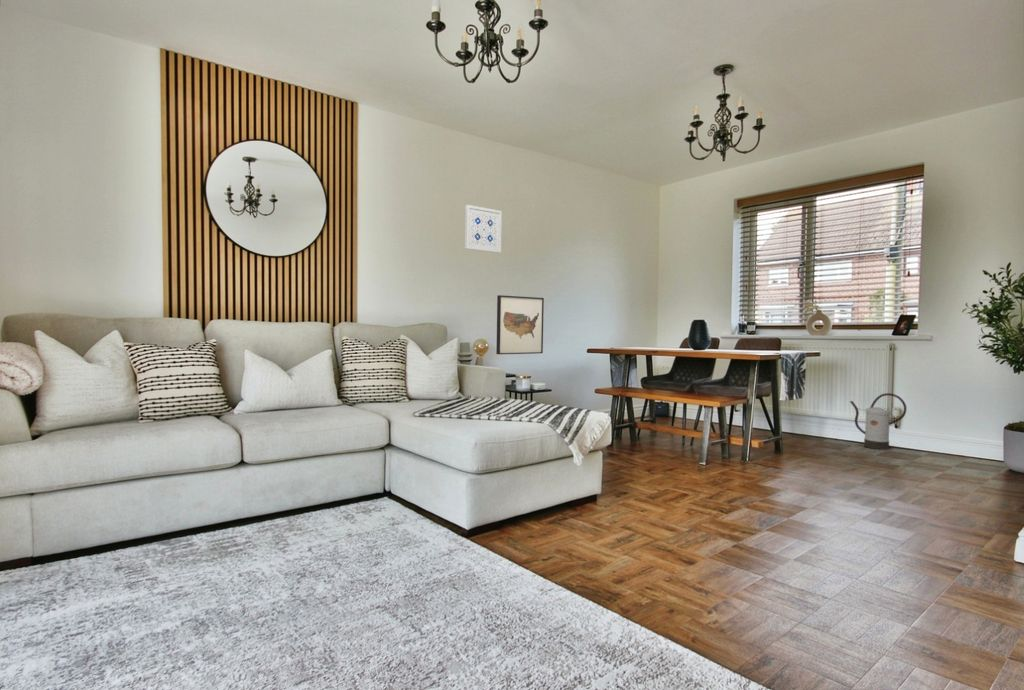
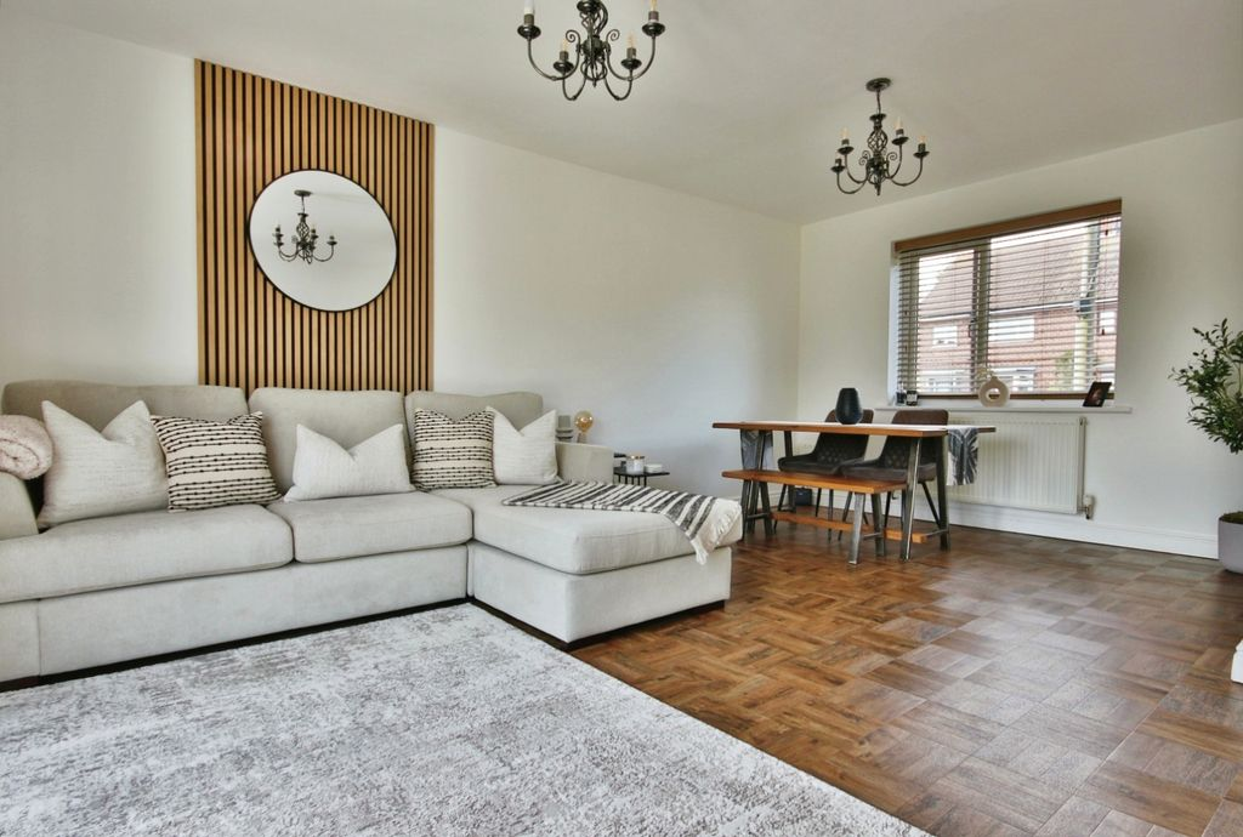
- wall art (520, 325)
- wall art (483, 229)
- watering can (876, 419)
